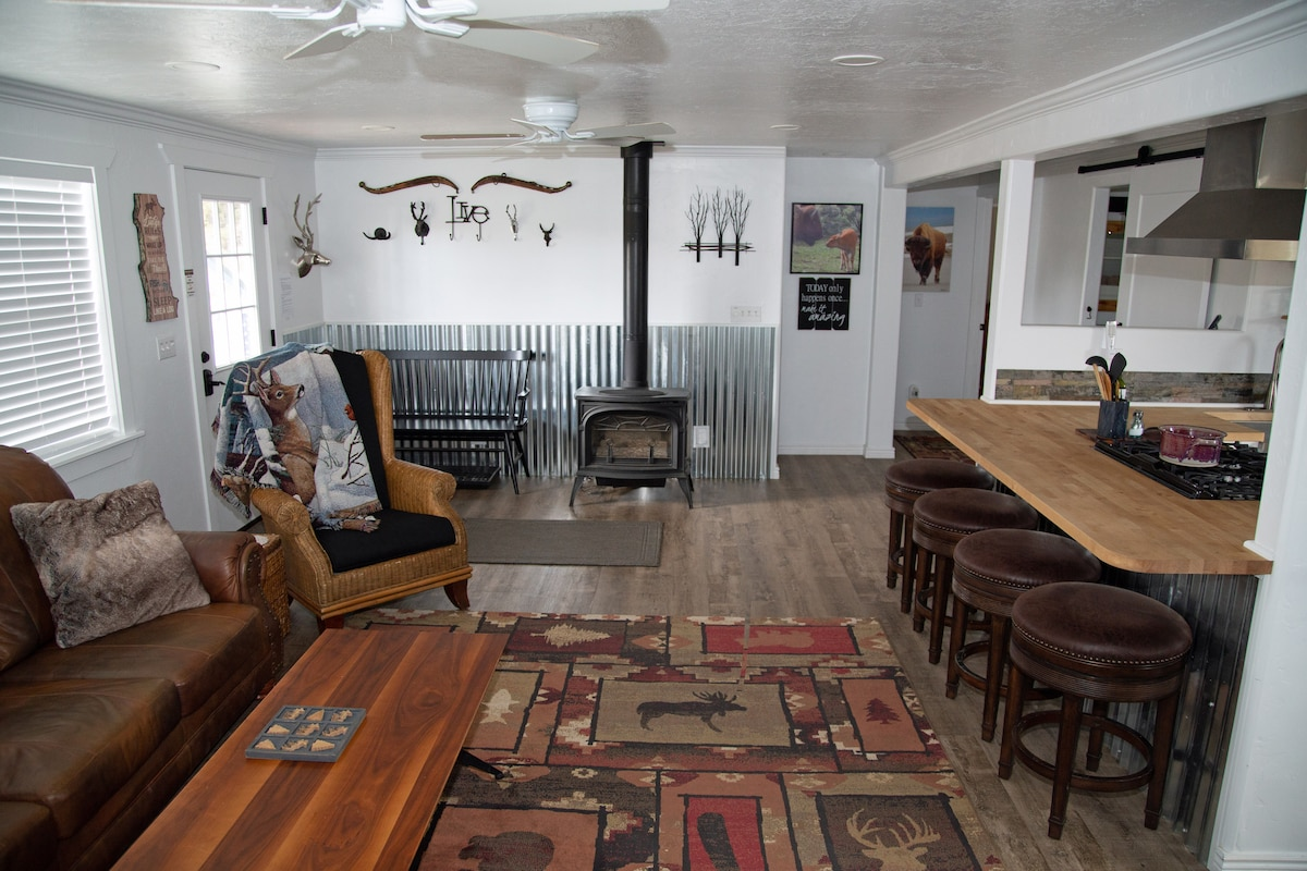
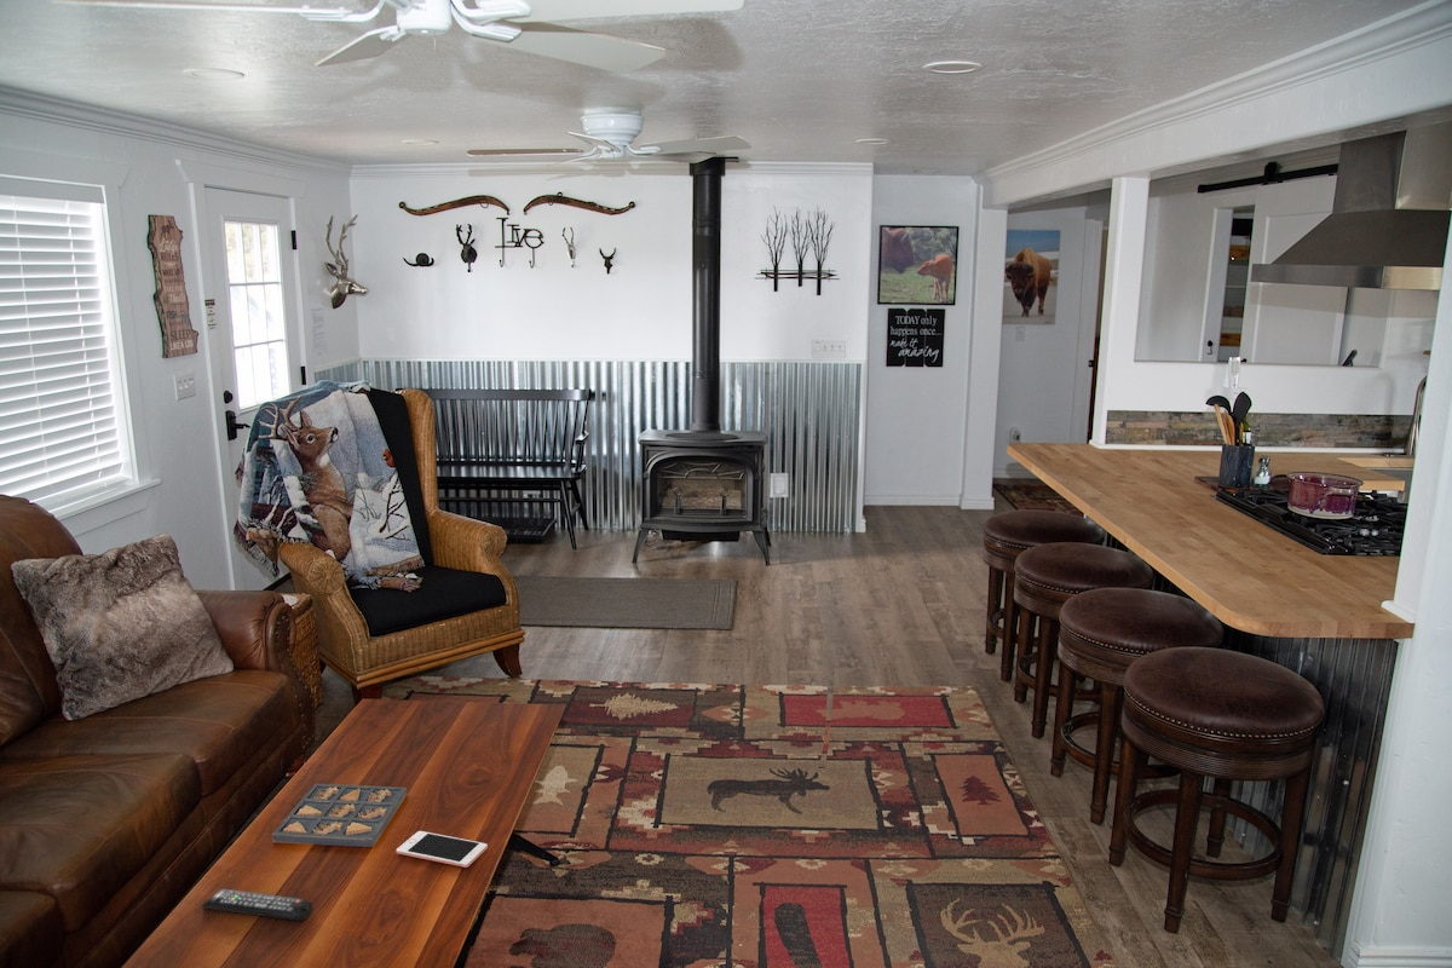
+ cell phone (442, 848)
+ remote control (257, 905)
